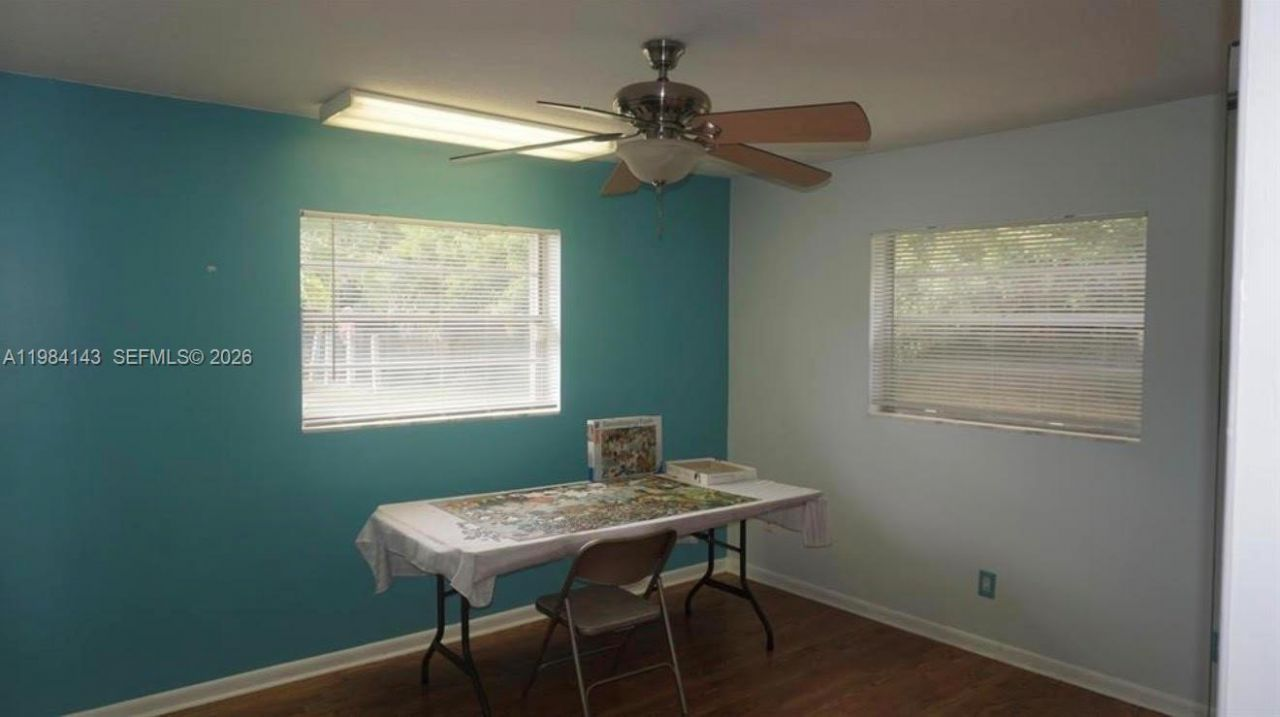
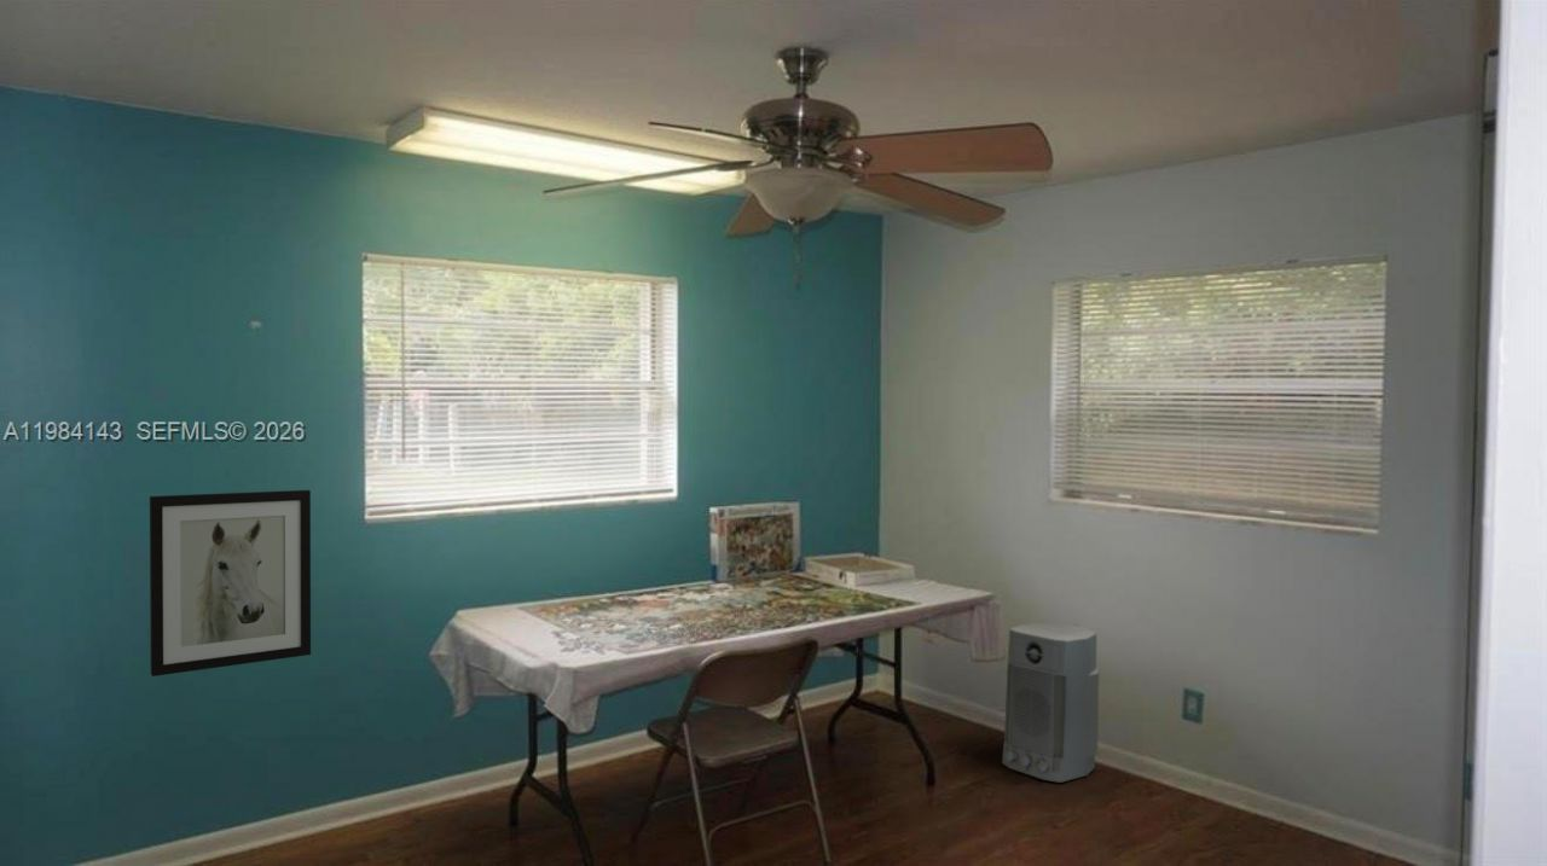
+ air purifier (1053, 697)
+ wall art (233, 579)
